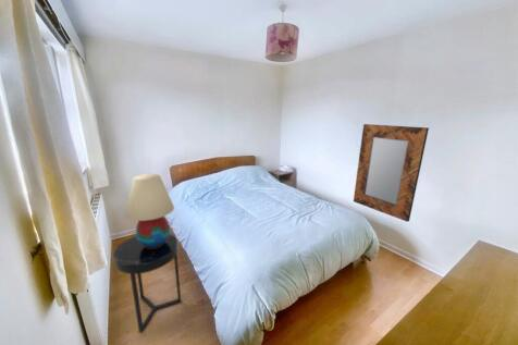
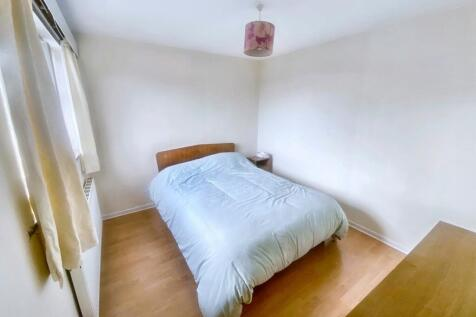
- table lamp (150, 211)
- side table (149, 271)
- home mirror (385, 170)
